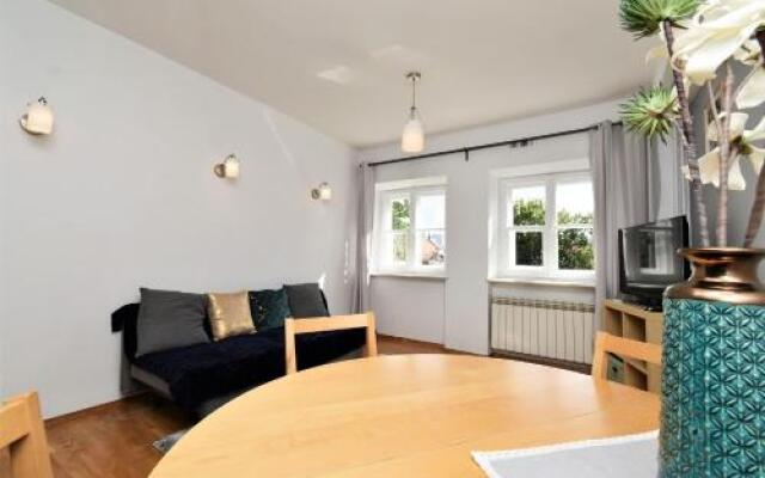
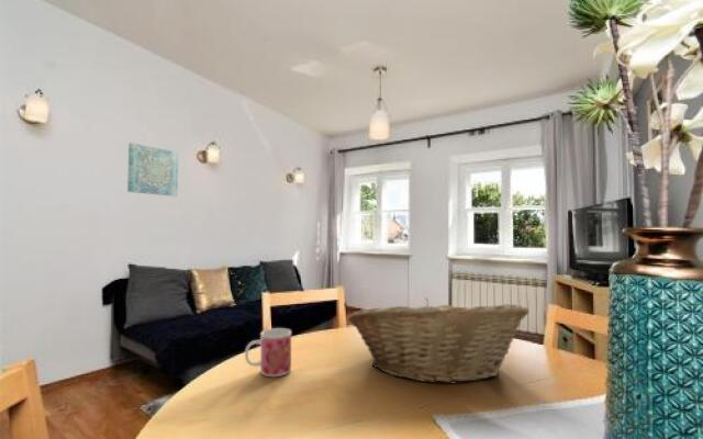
+ fruit basket (435, 329)
+ wall art (154, 170)
+ mug (268, 351)
